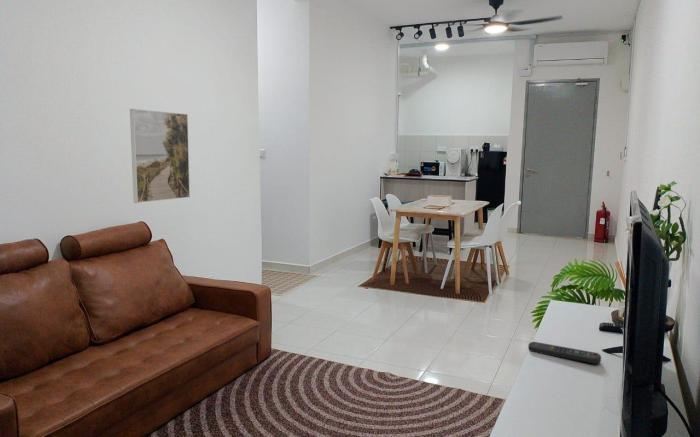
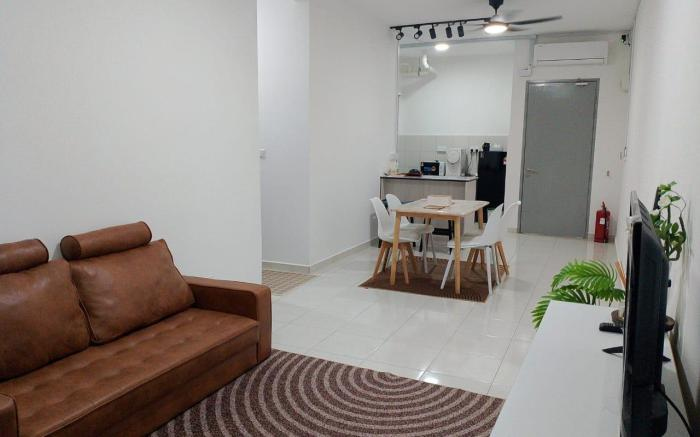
- remote control (563, 351)
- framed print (161, 156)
